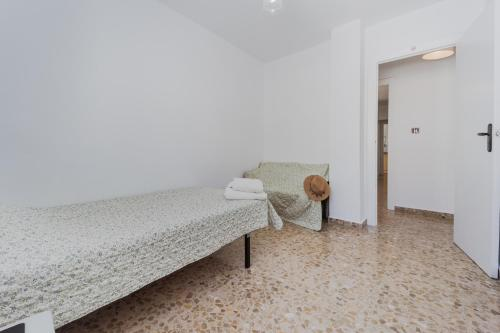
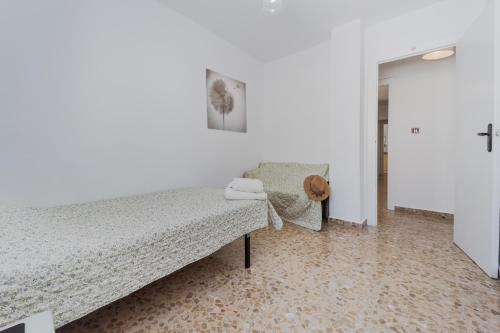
+ wall art (228, 103)
